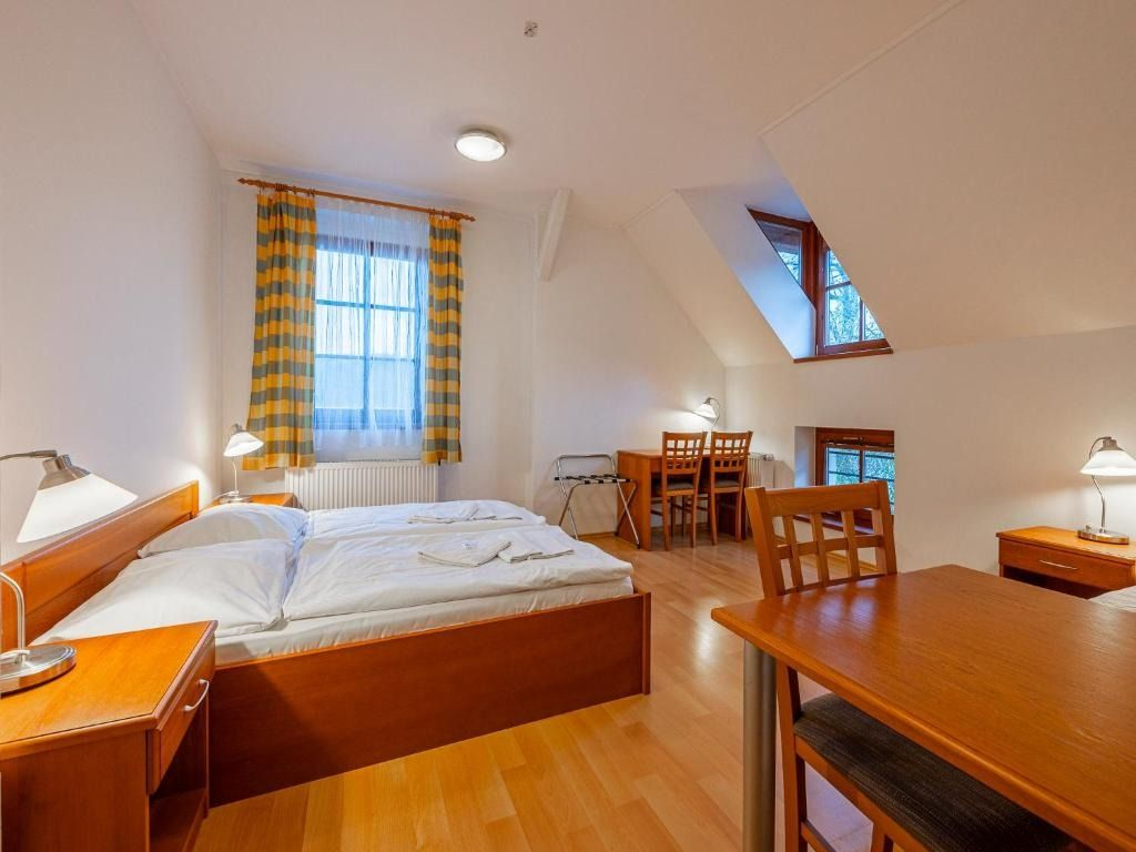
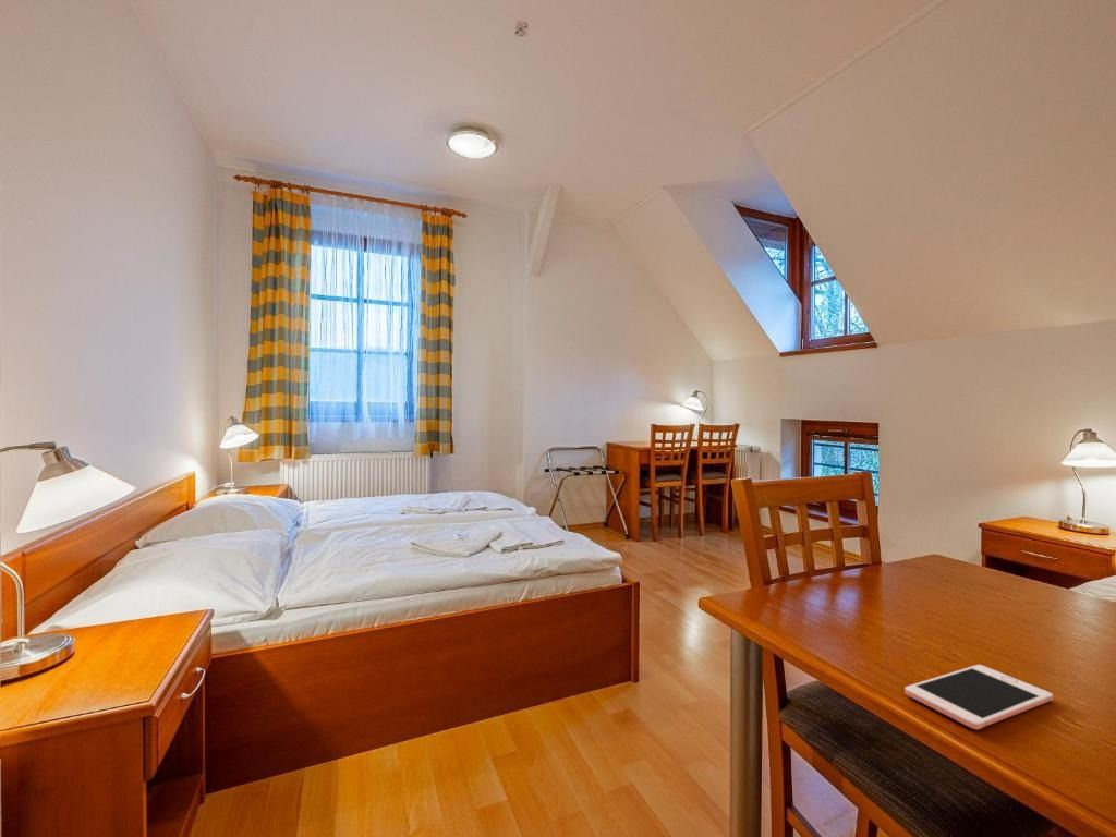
+ cell phone (978, 693)
